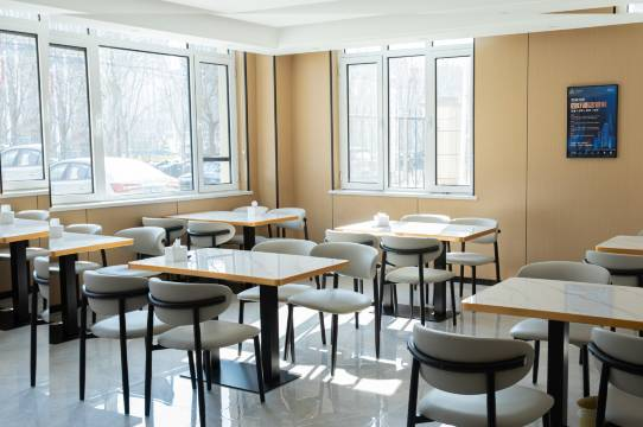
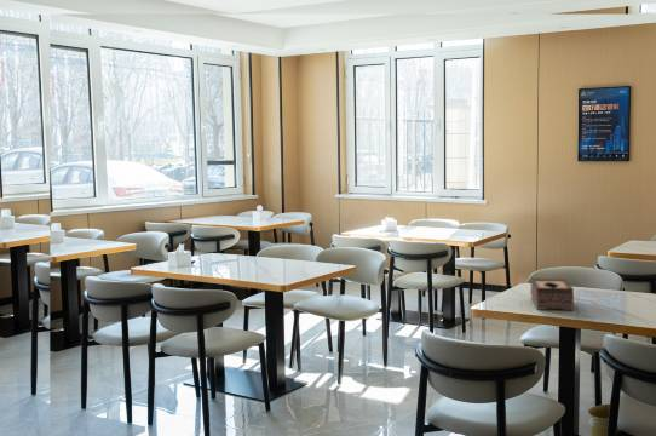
+ tissue box (551, 293)
